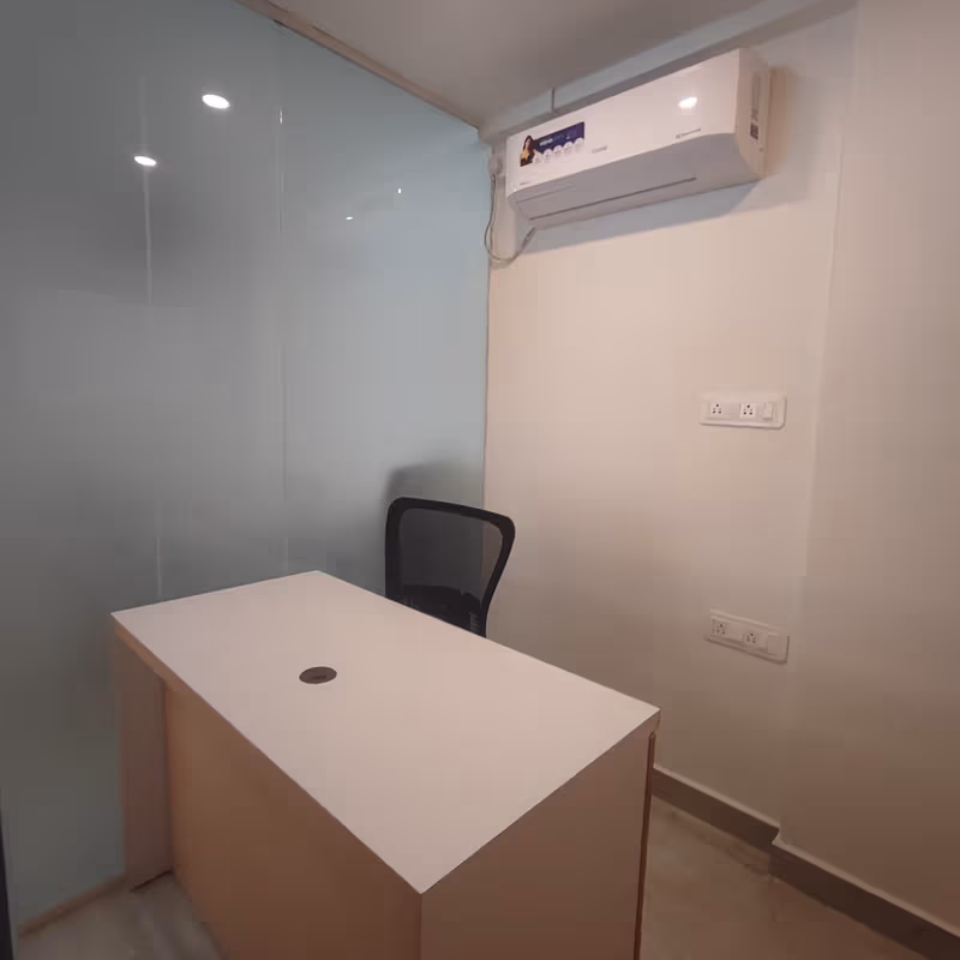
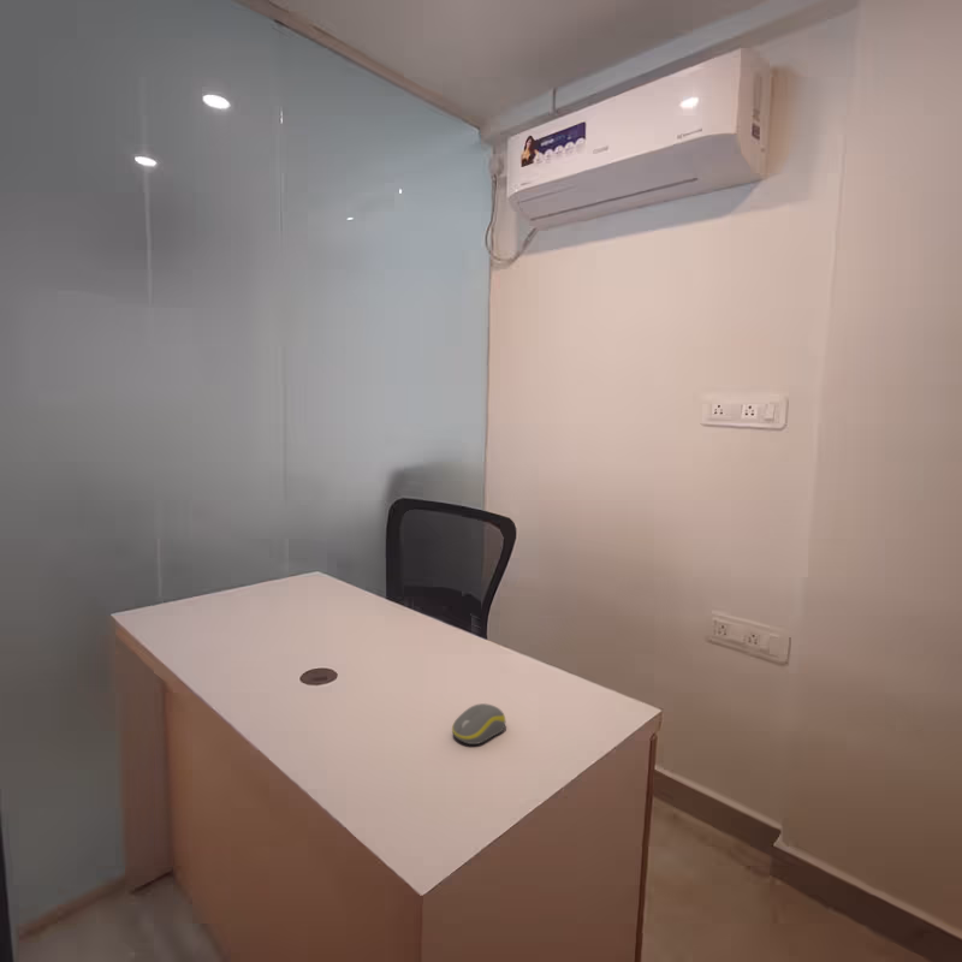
+ computer mouse (479, 720)
